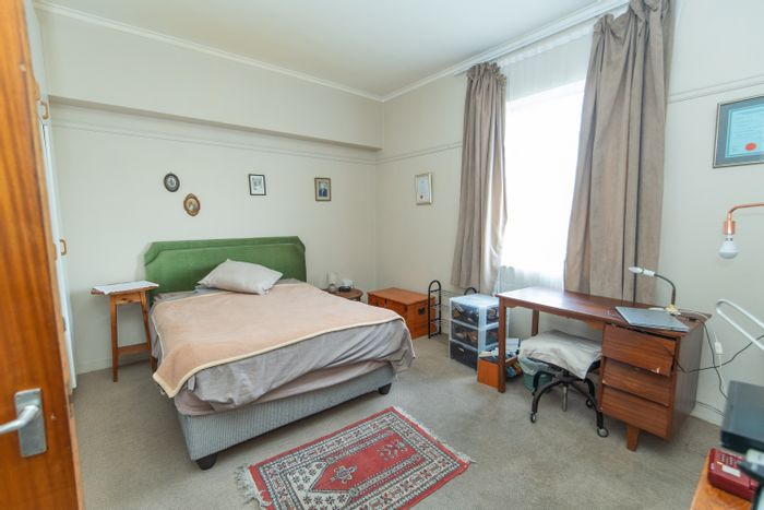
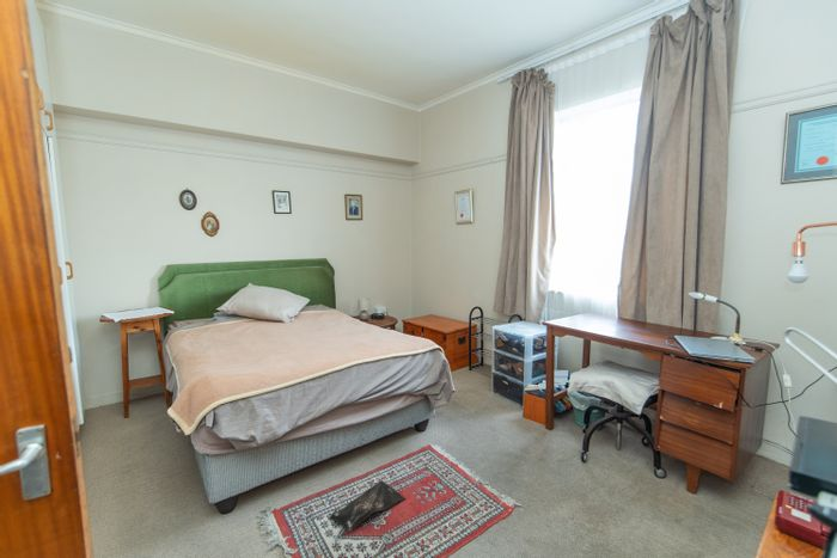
+ bag (366, 501)
